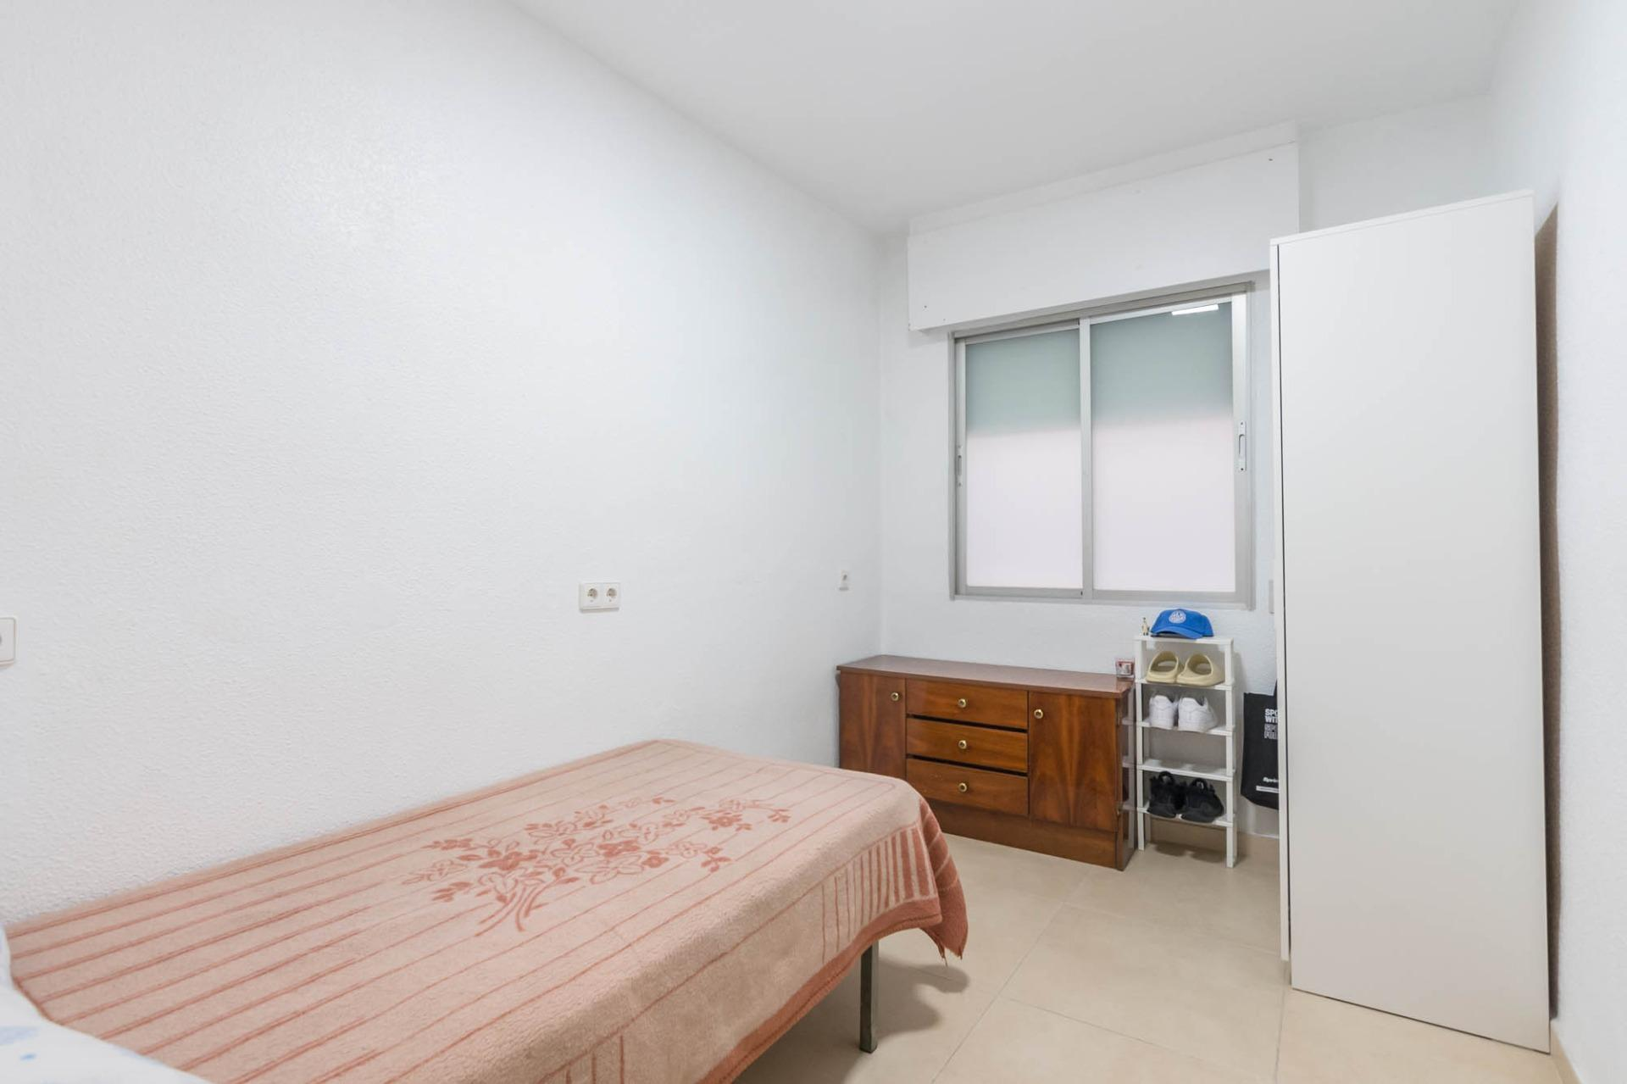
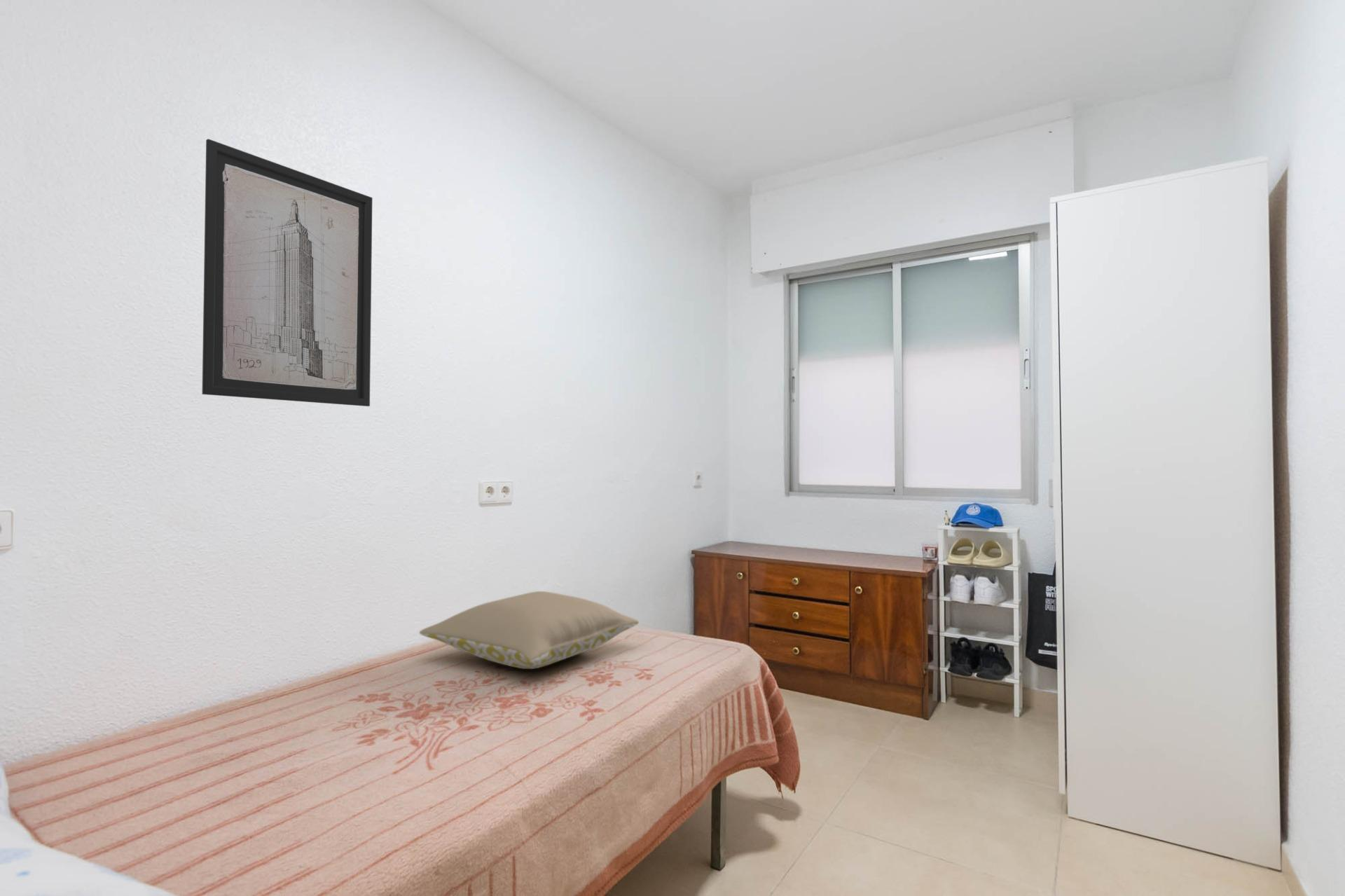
+ pillow (532, 627)
+ wall art (296, 286)
